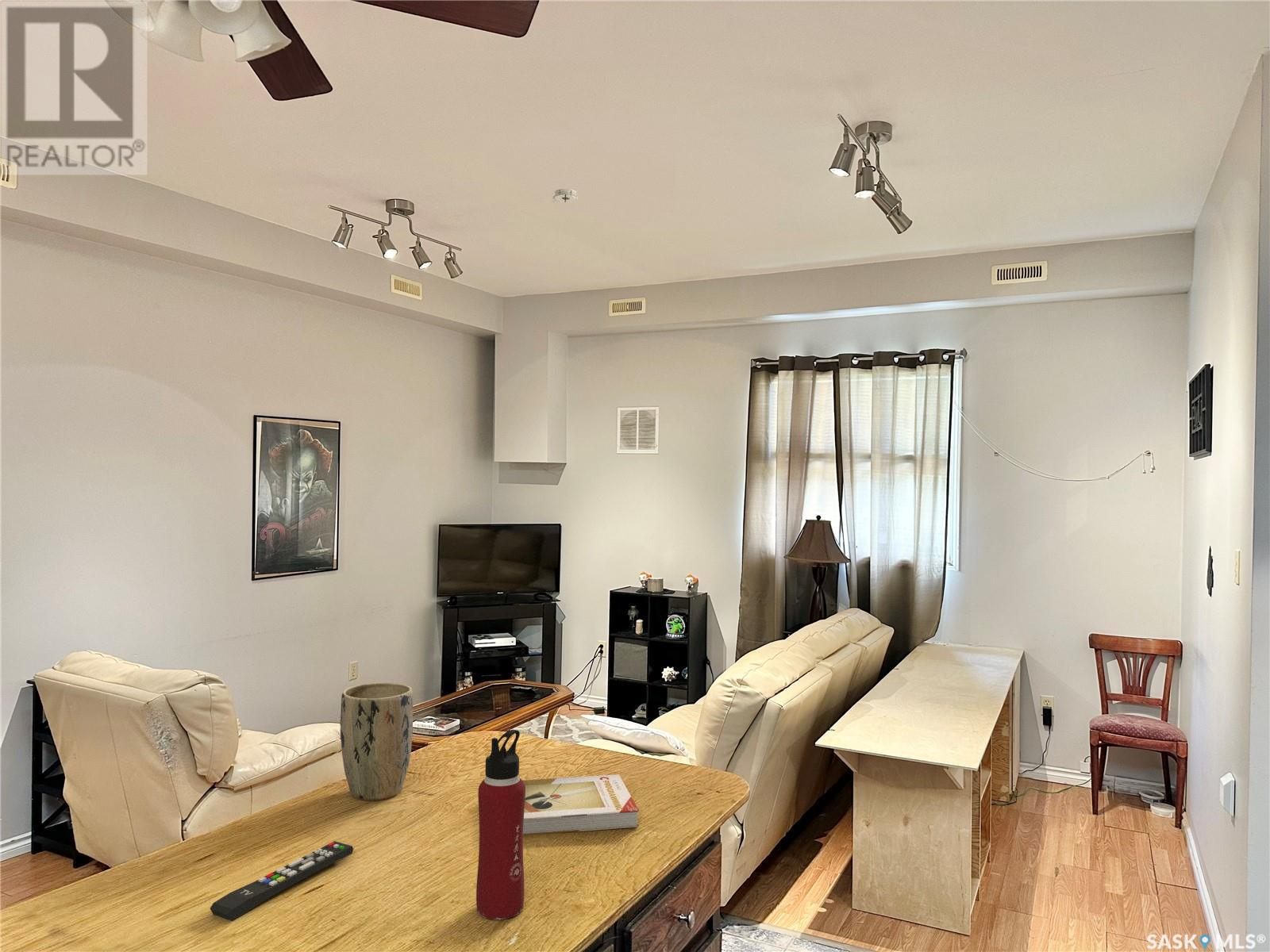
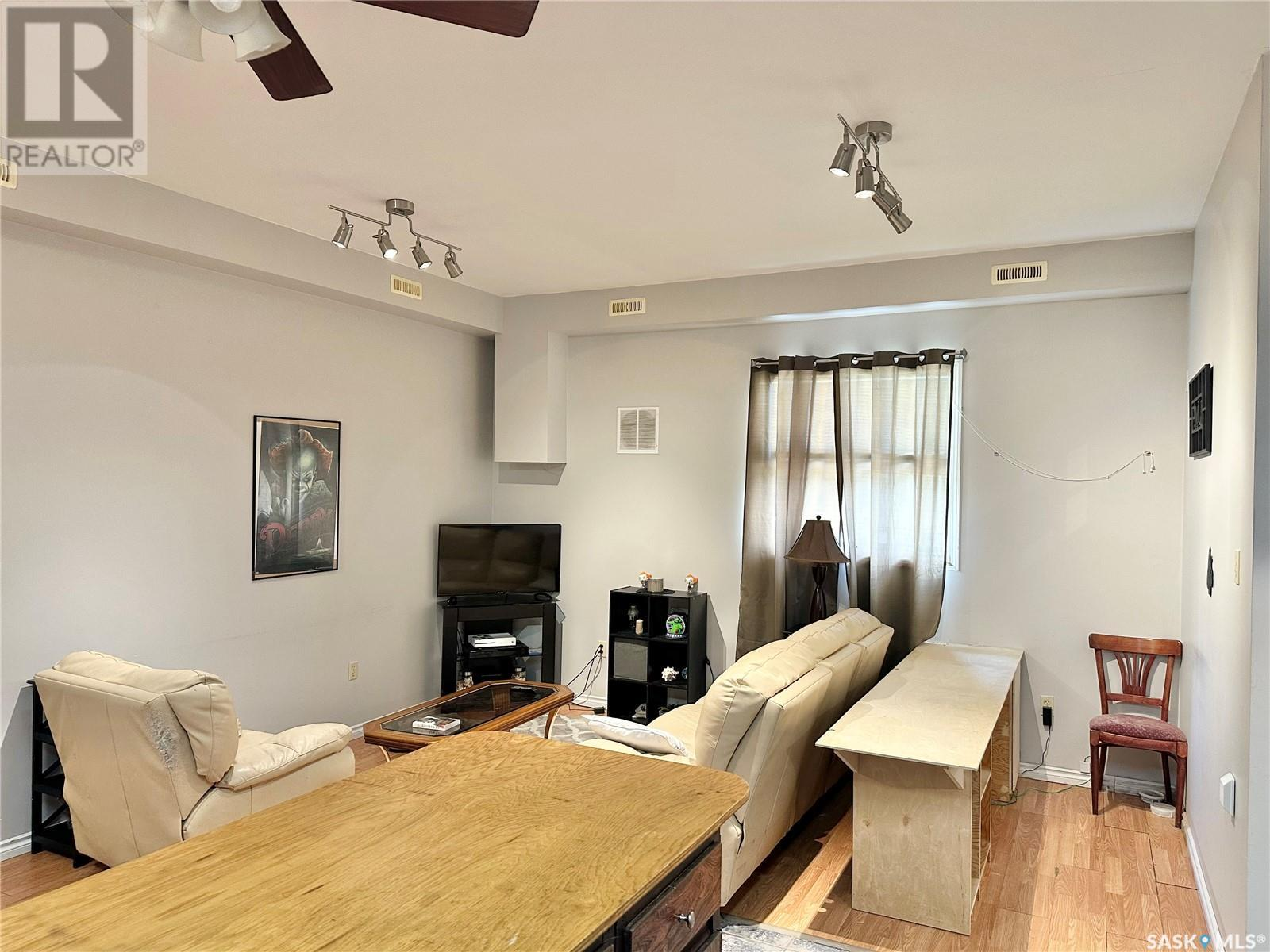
- remote control (287, 877)
- book (566, 802)
- smoke detector (564, 195)
- water bottle (502, 820)
- plant pot (376, 740)
